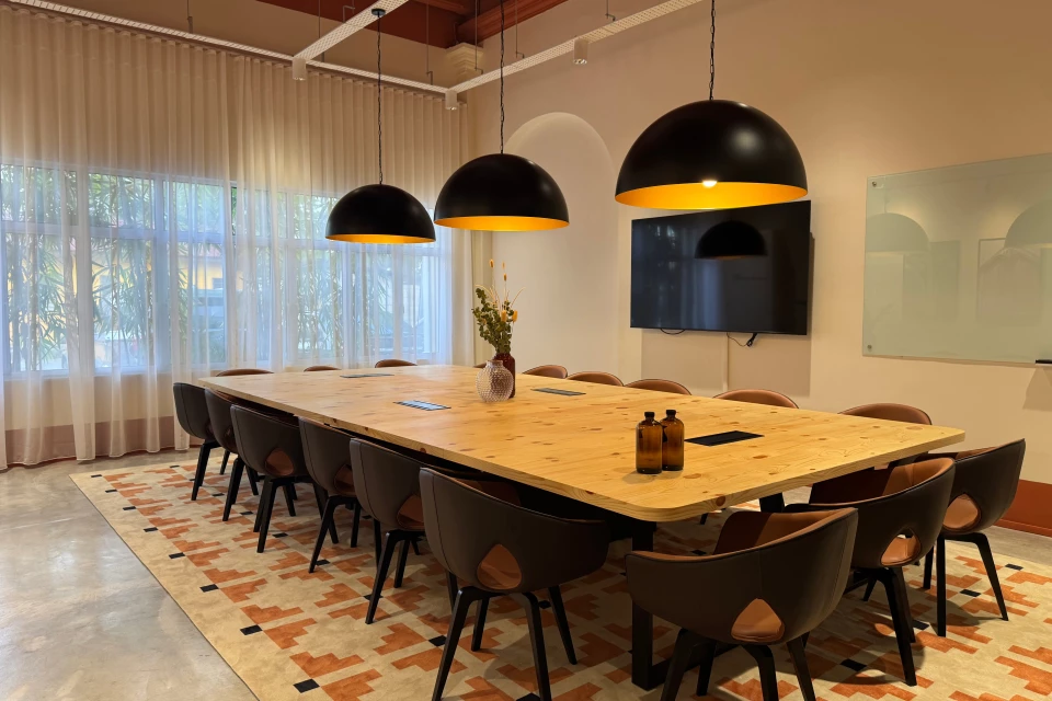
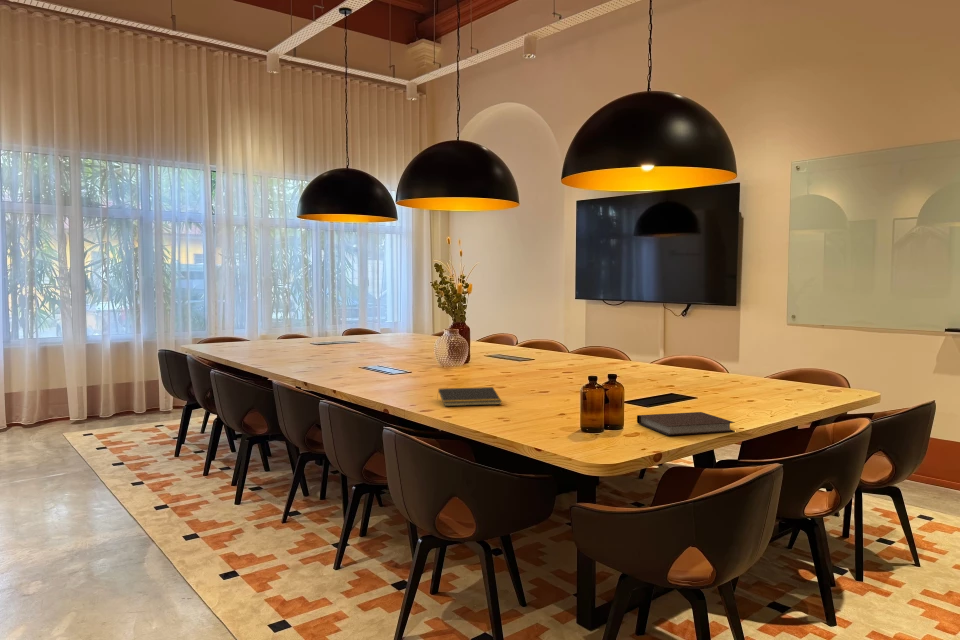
+ notepad (469, 396)
+ notebook (684, 422)
